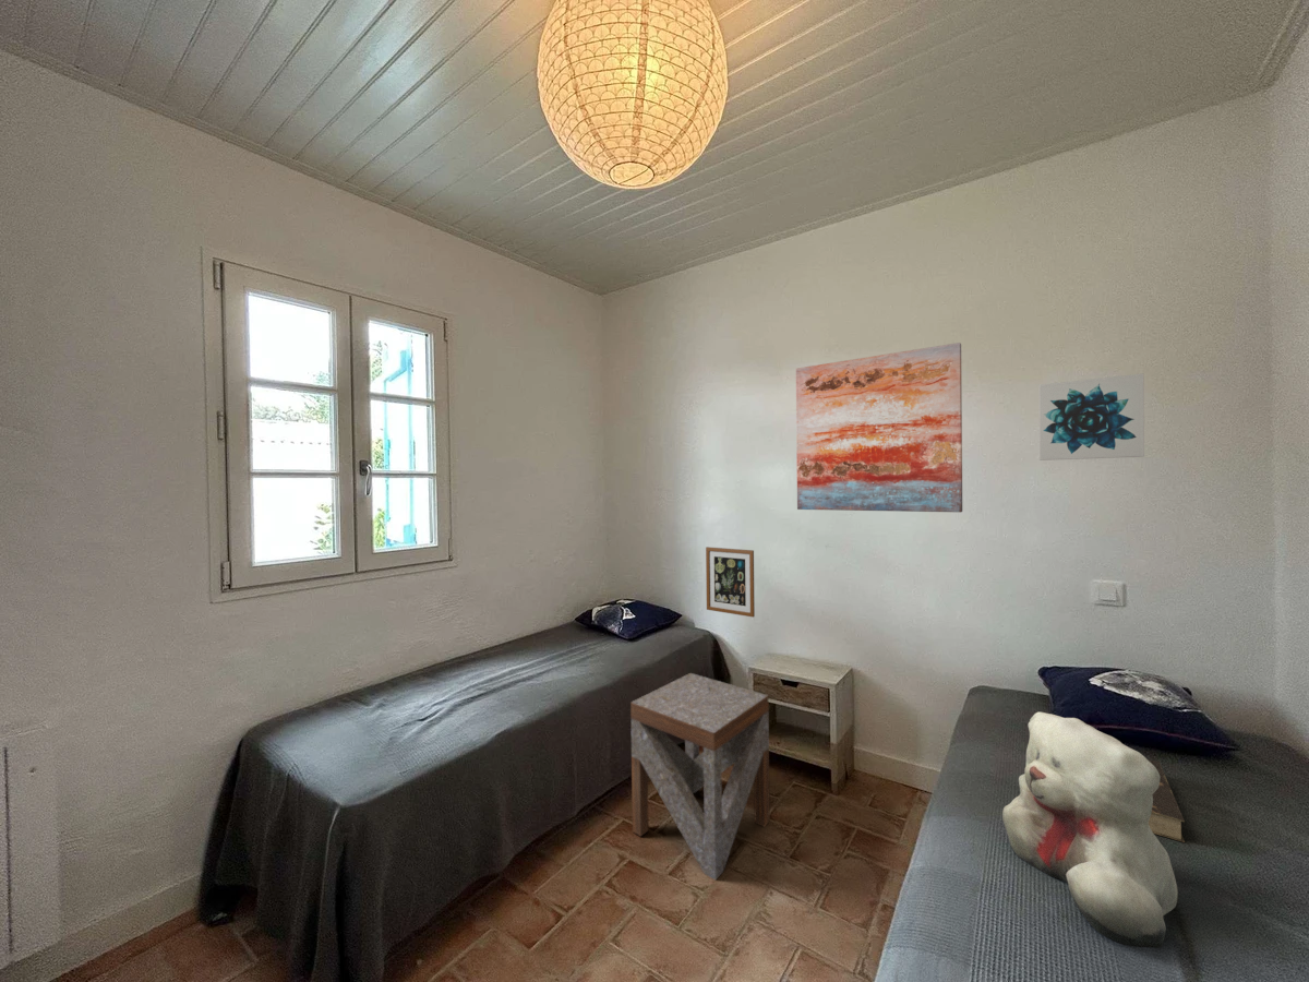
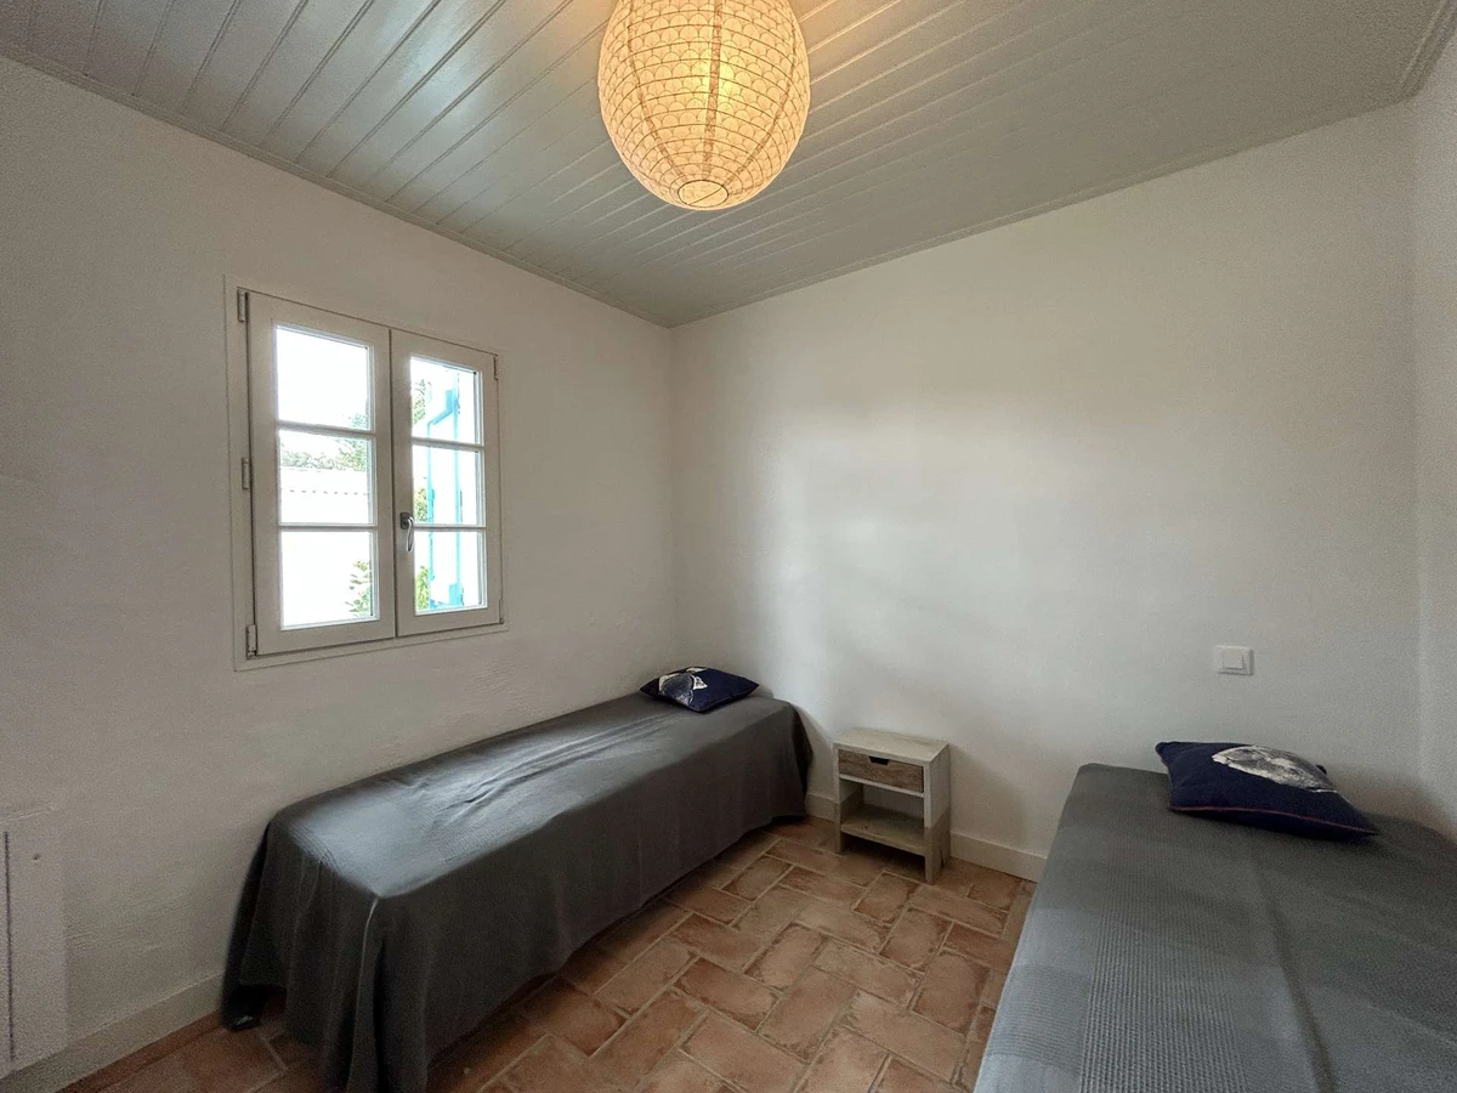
- teddy bear (1089, 805)
- book (1152, 794)
- wall art (872, 433)
- wall art (729, 580)
- side table (700, 762)
- wall art (1089, 419)
